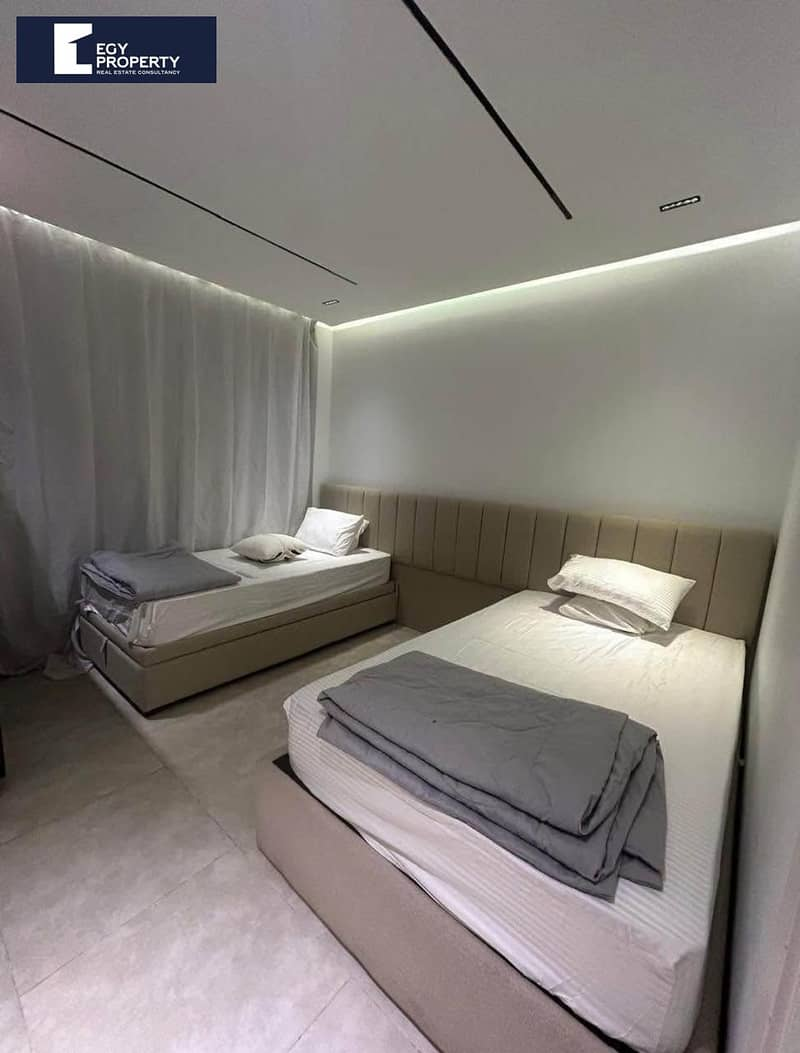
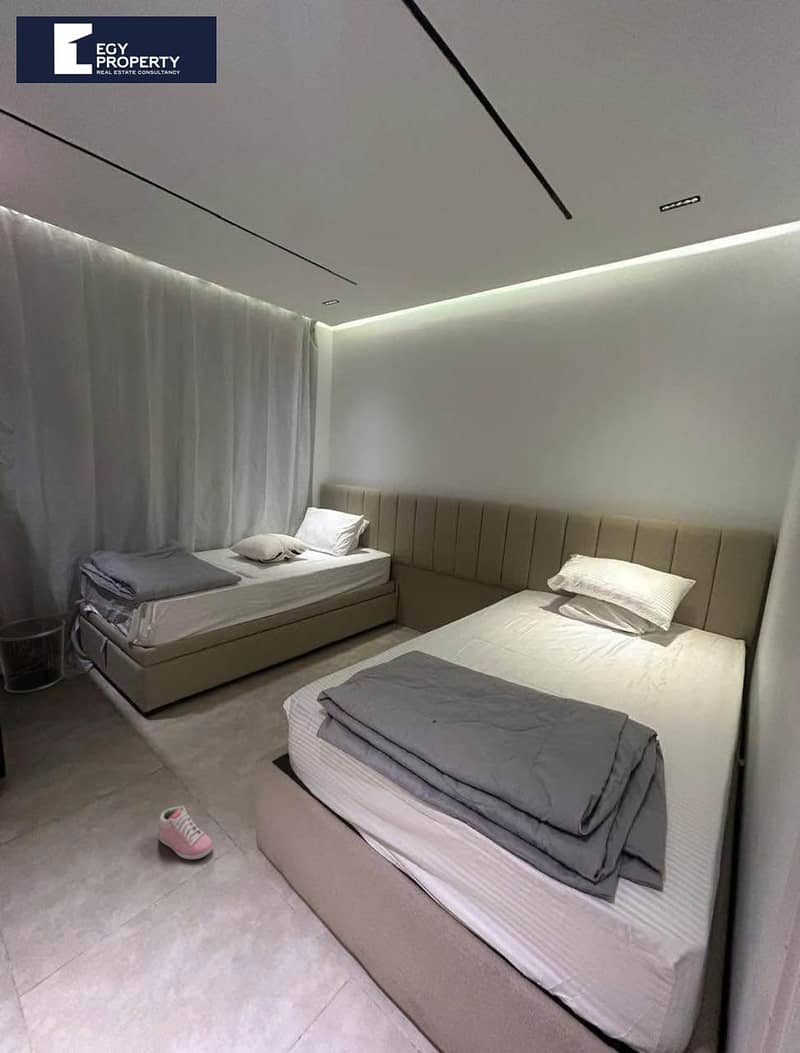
+ sneaker (184, 830)
+ waste bin (33, 654)
